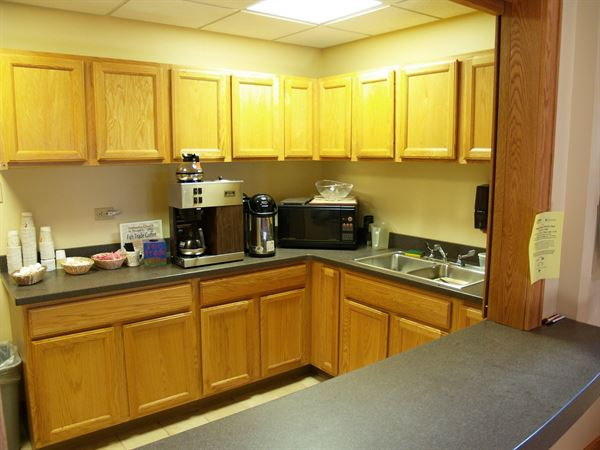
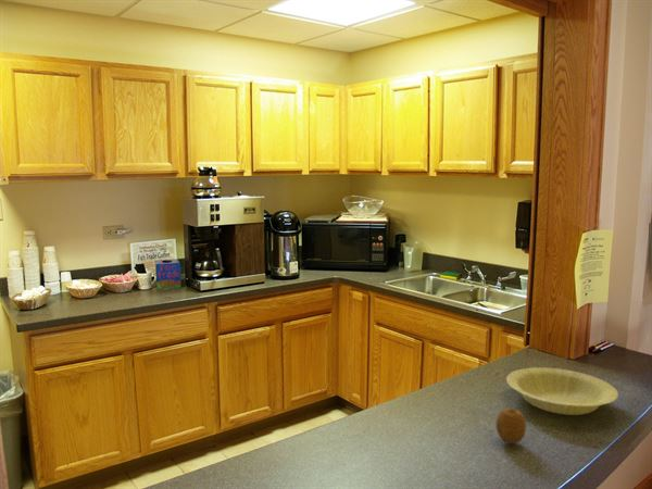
+ fruit (511, 425)
+ bowl (560, 394)
